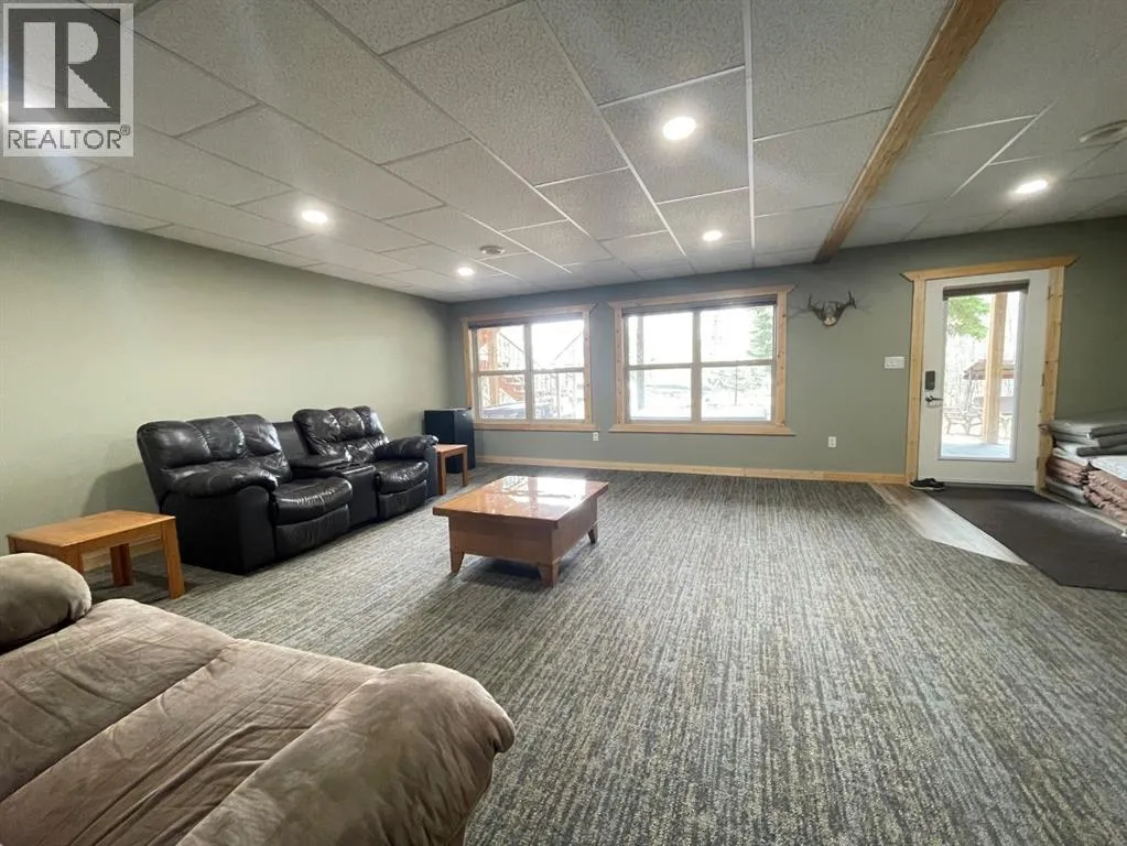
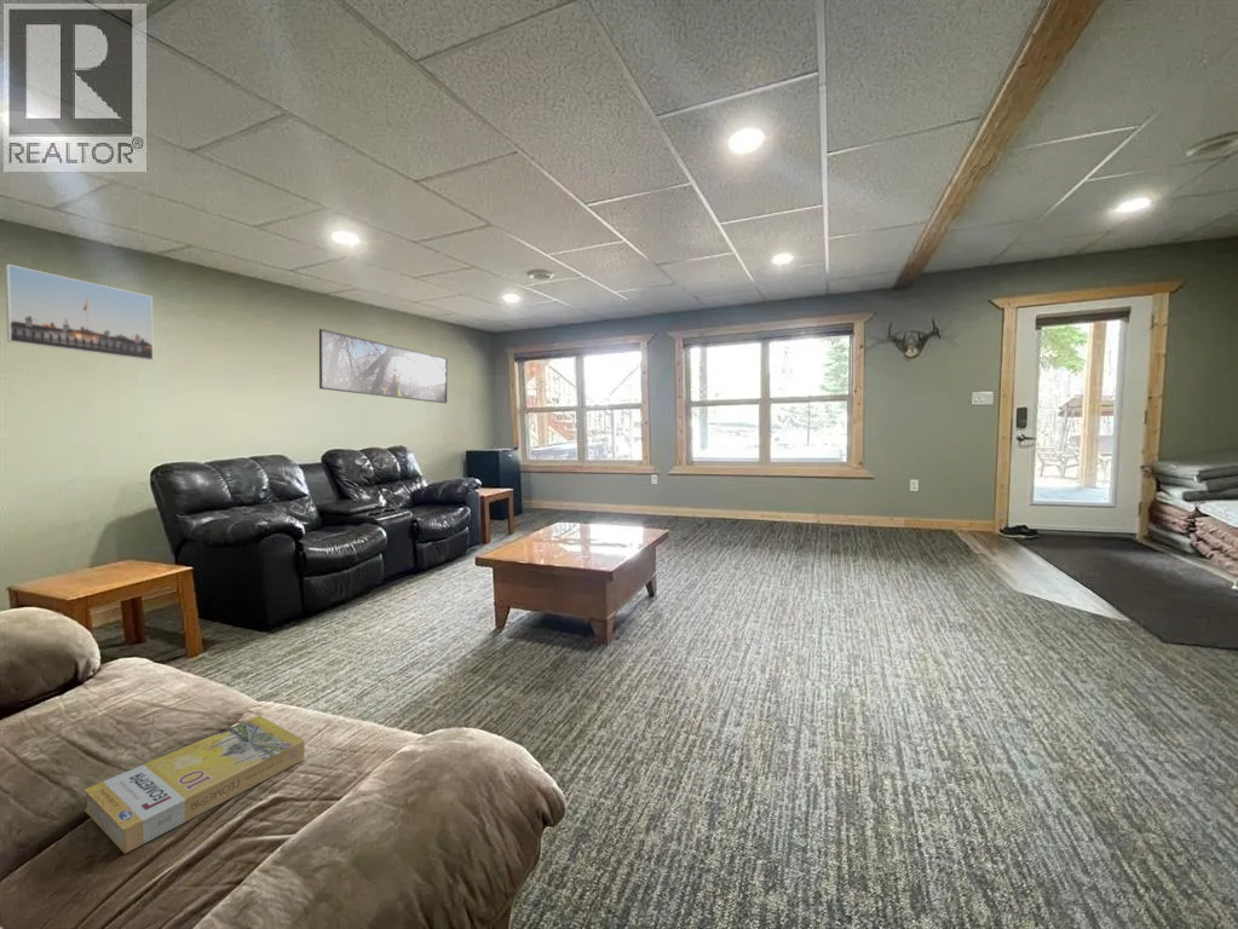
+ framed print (392, 371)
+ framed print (86, 317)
+ book (203, 772)
